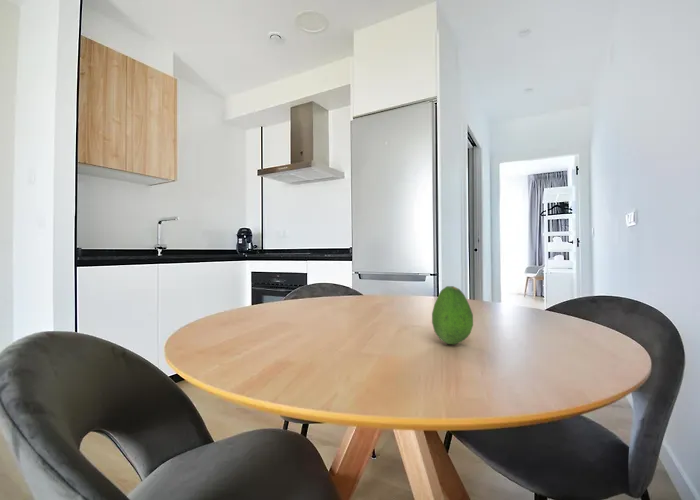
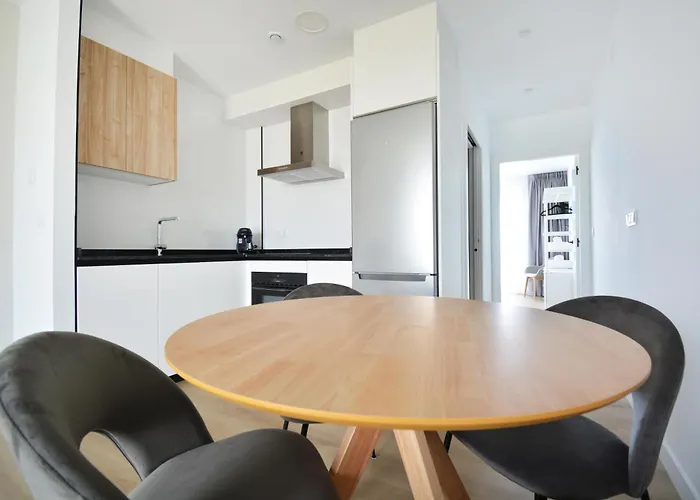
- fruit (452, 314)
